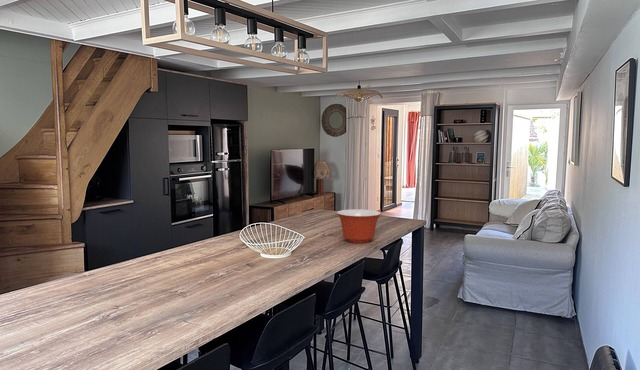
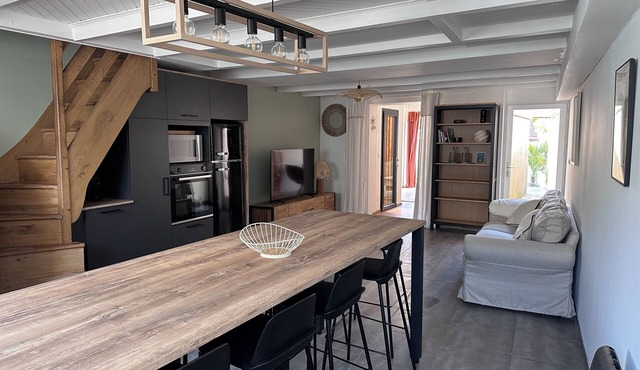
- mixing bowl (358, 226)
